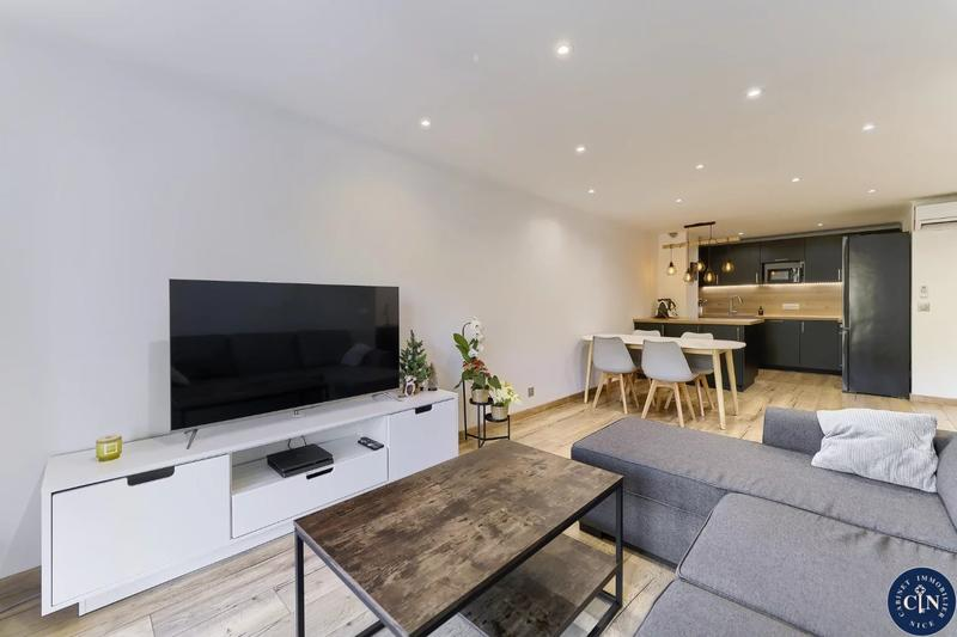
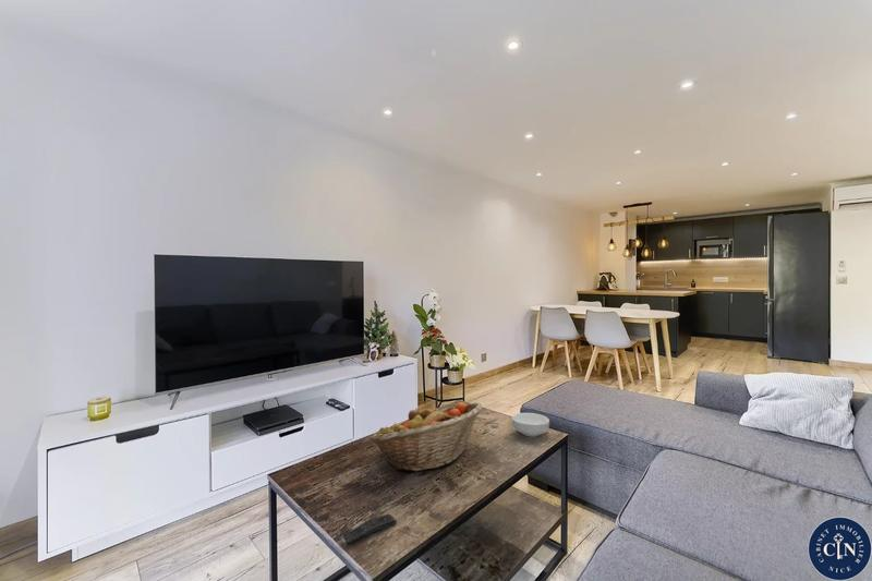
+ fruit basket (428, 429)
+ remote control (368, 529)
+ cereal bowl (530, 425)
